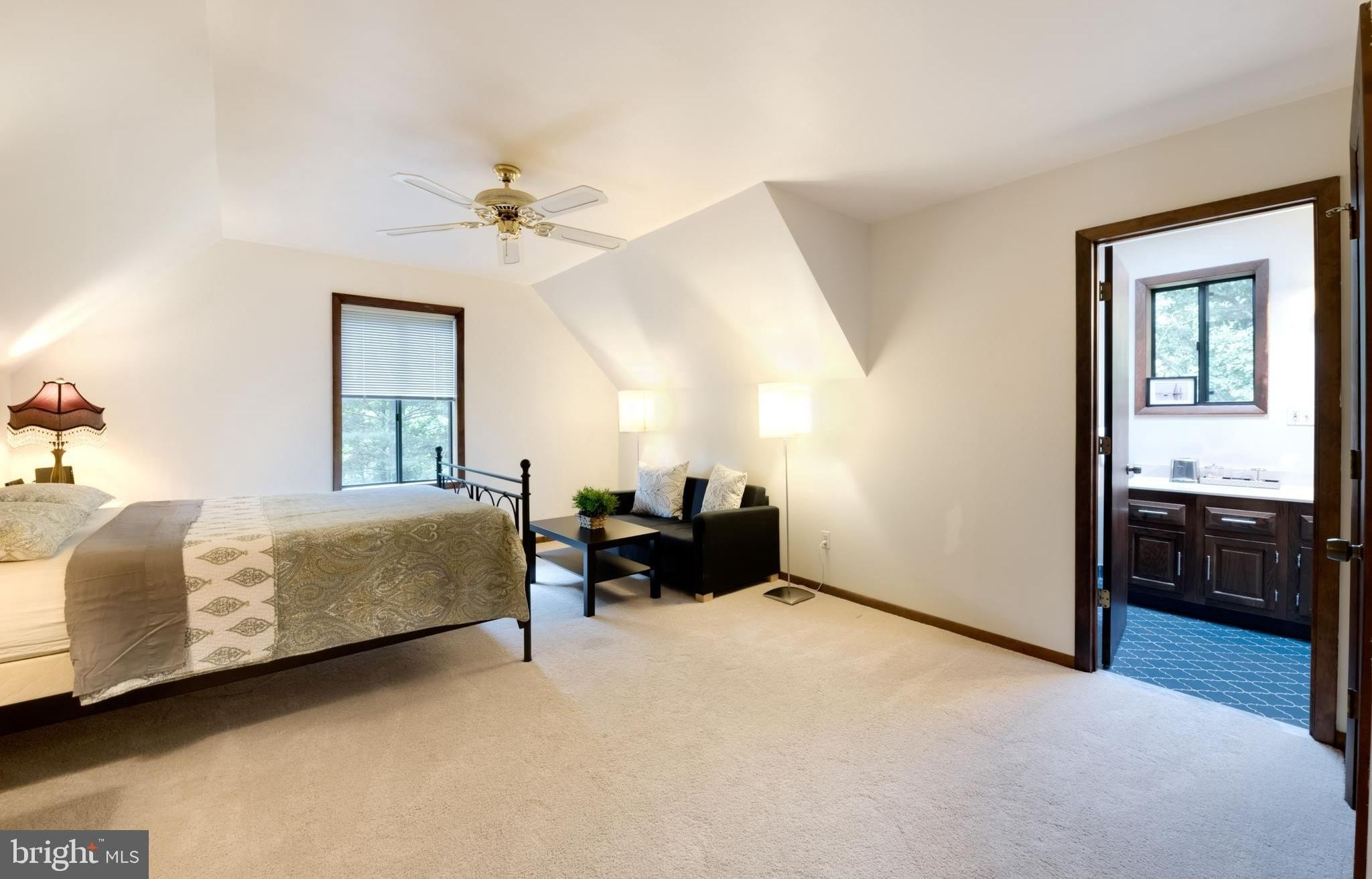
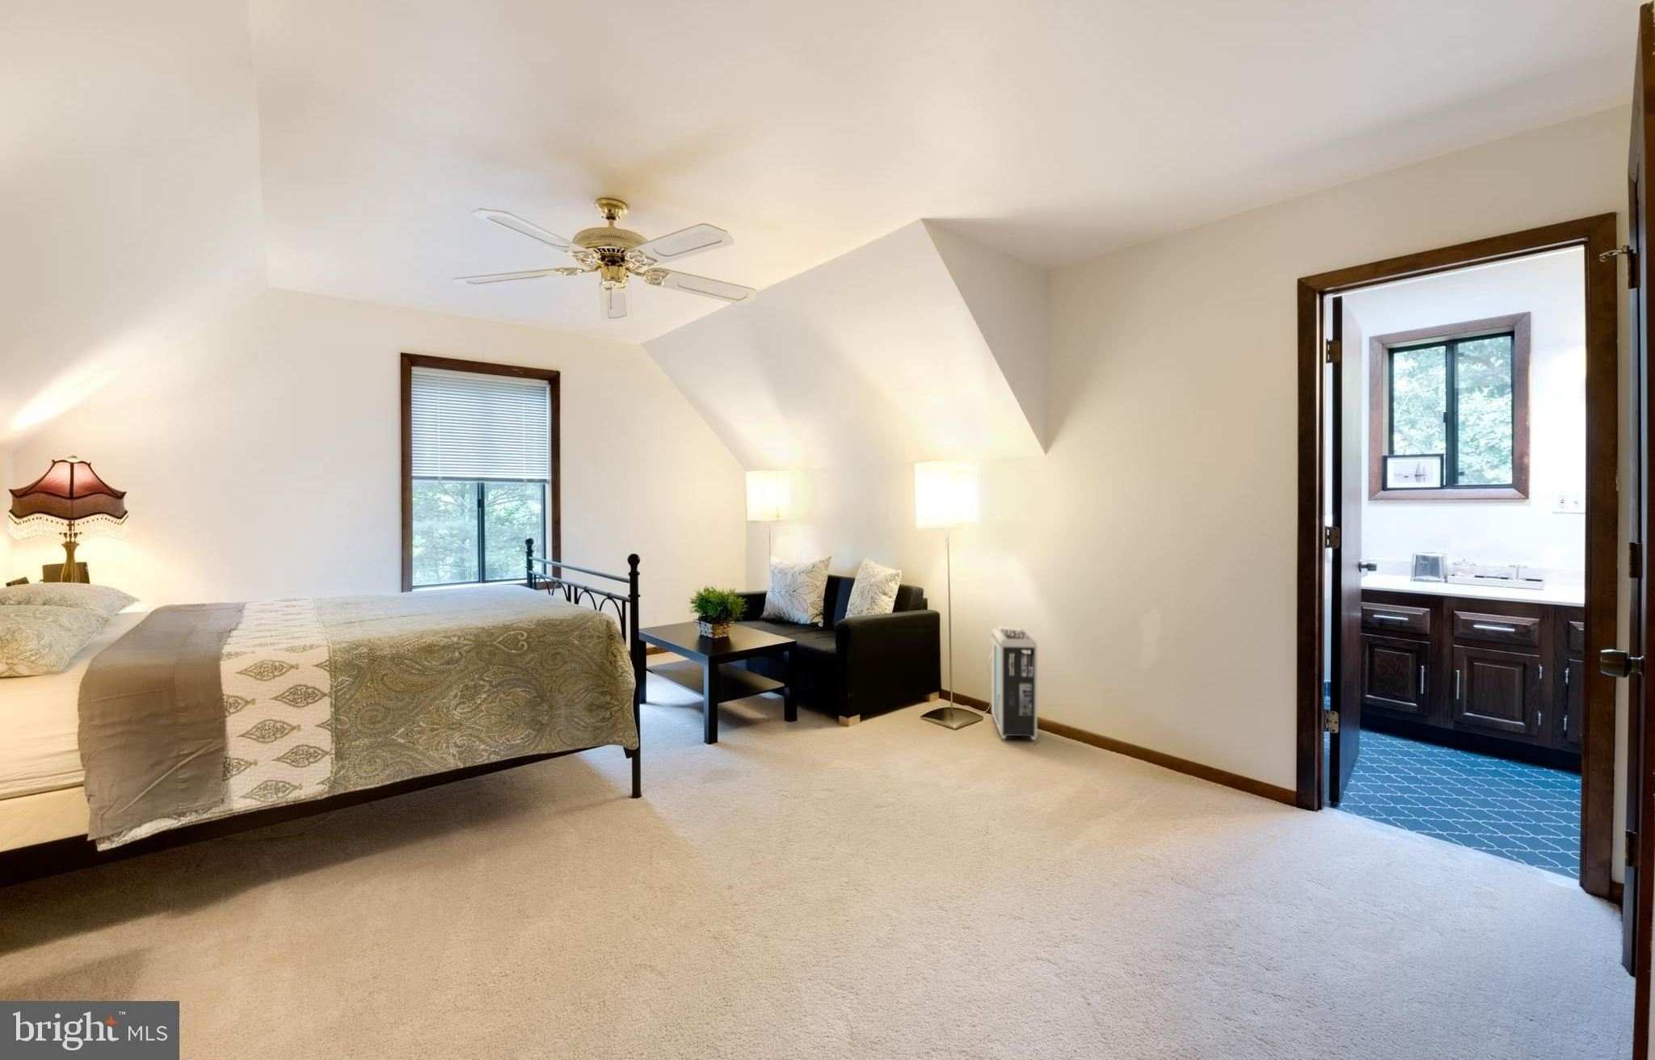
+ air purifier (1012, 679)
